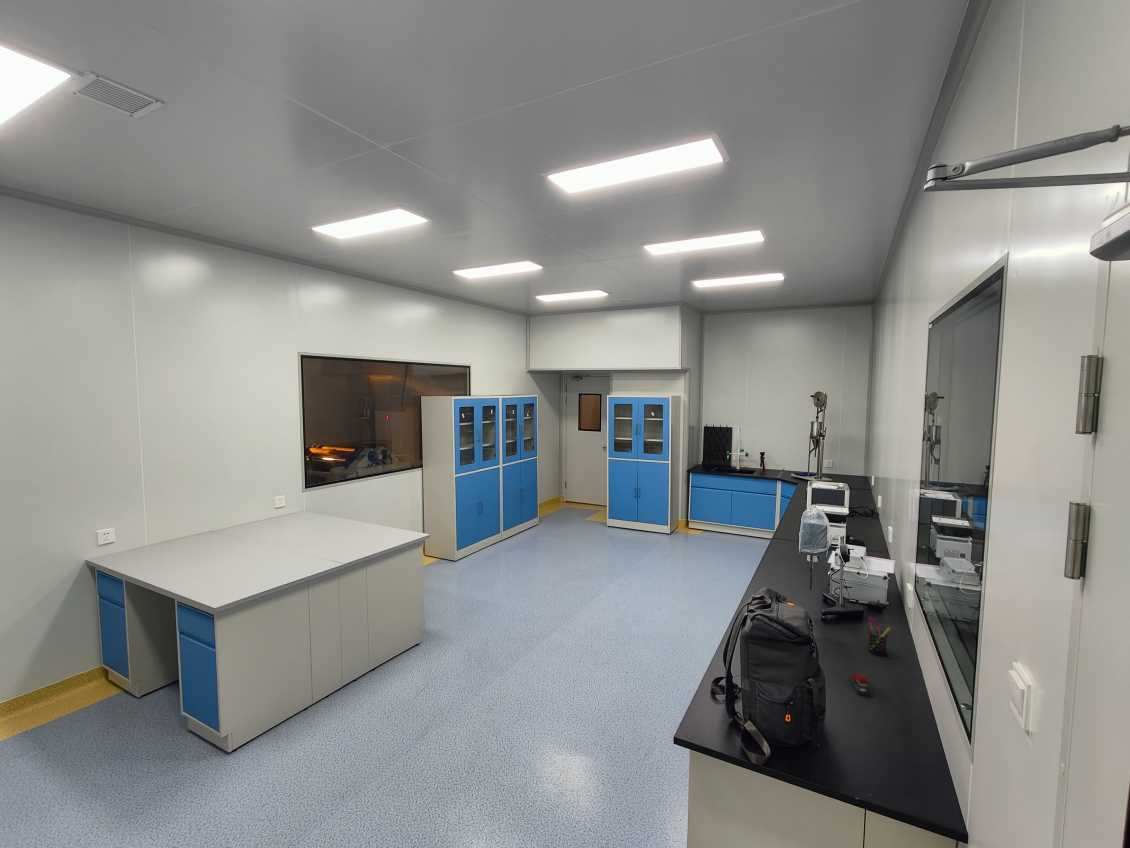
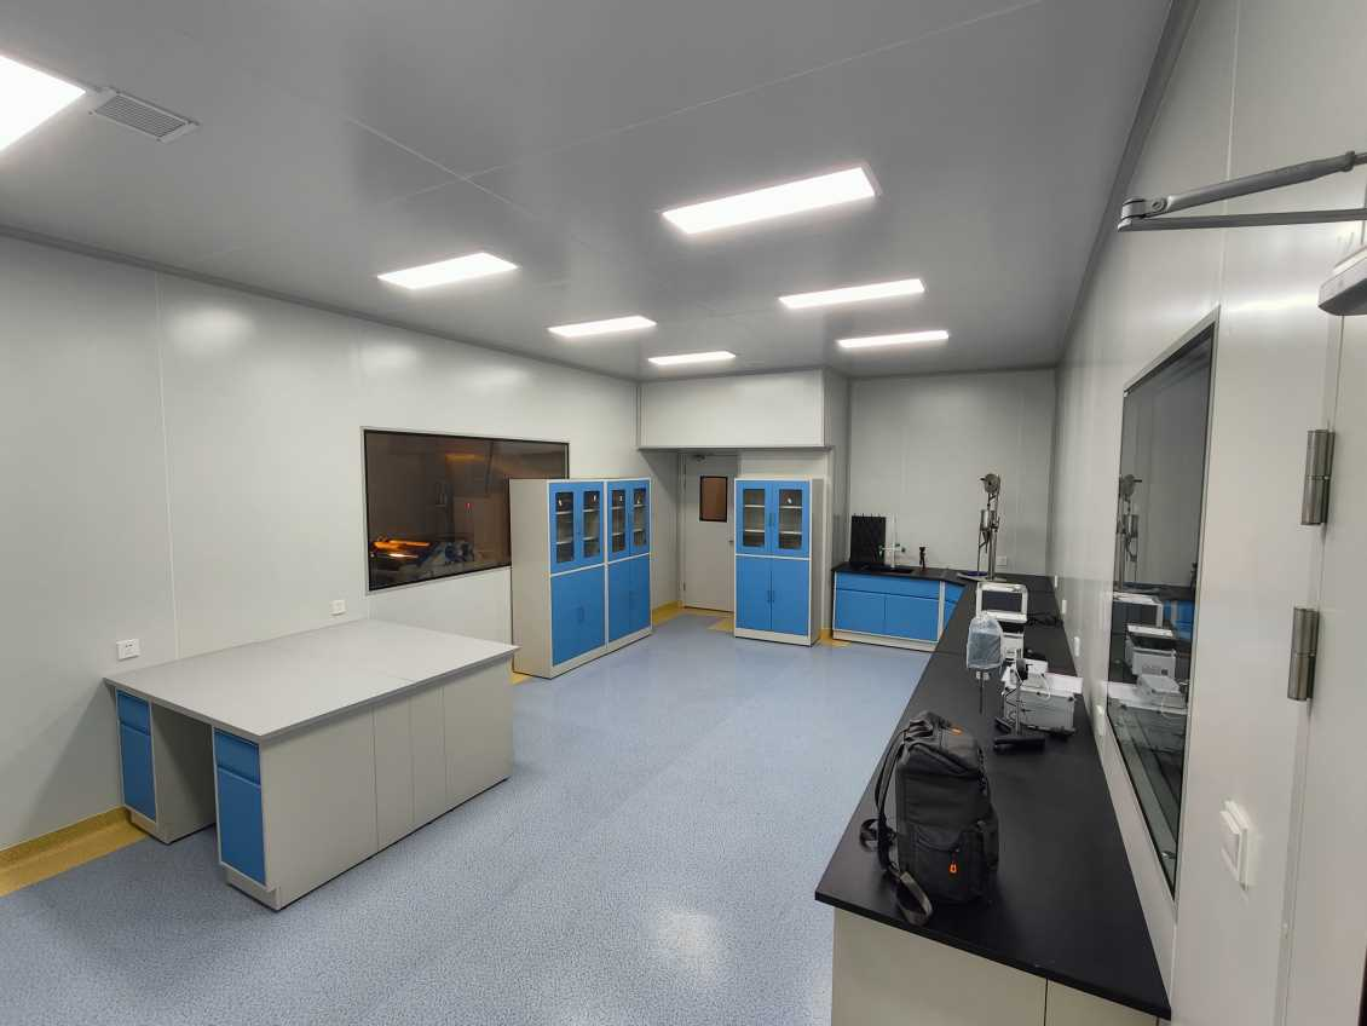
- pen holder (876, 636)
- stapler (859, 680)
